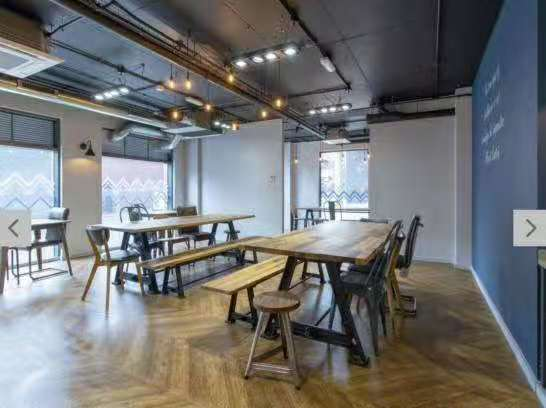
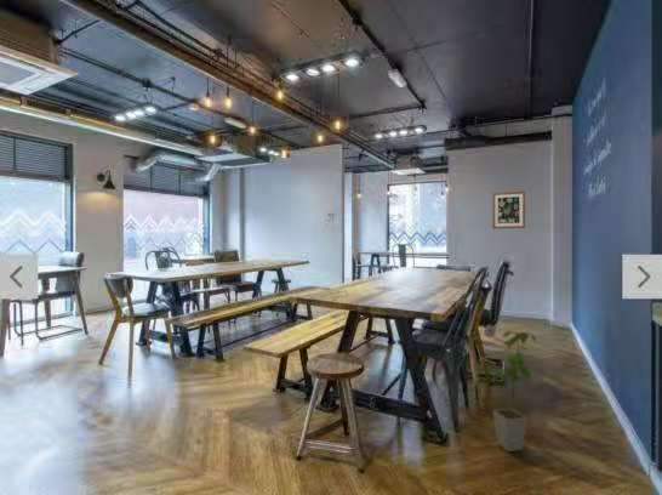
+ wall art (508, 210)
+ house plant (512, 386)
